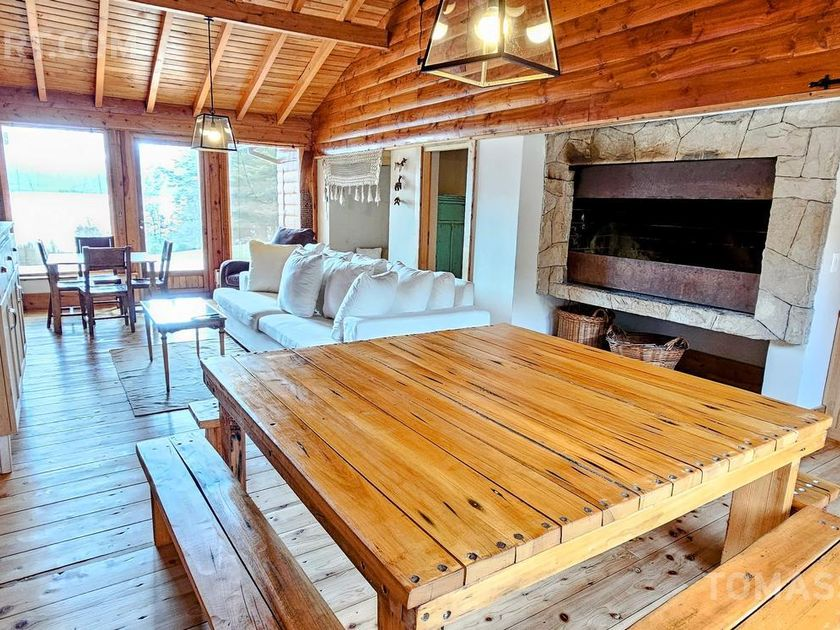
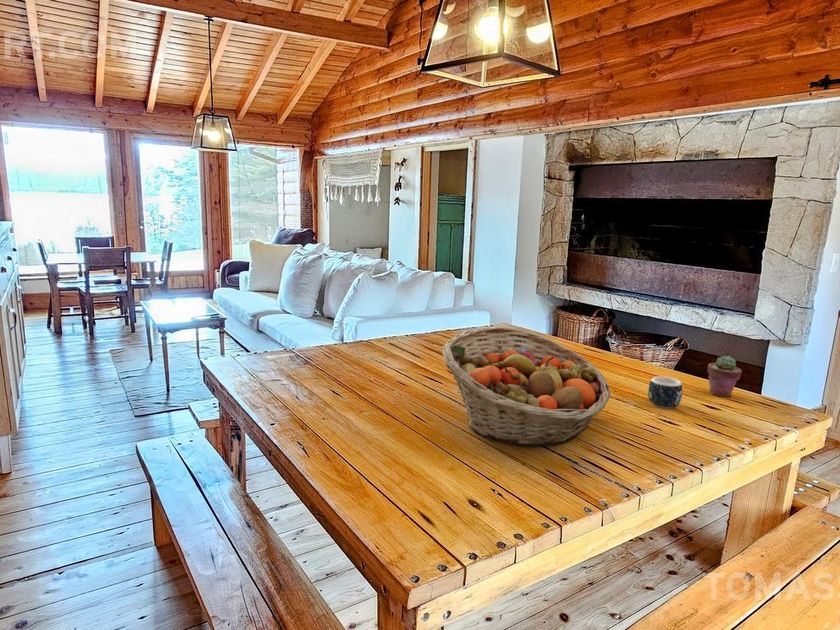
+ fruit basket (526, 381)
+ potted succulent (723, 374)
+ mug (666, 390)
